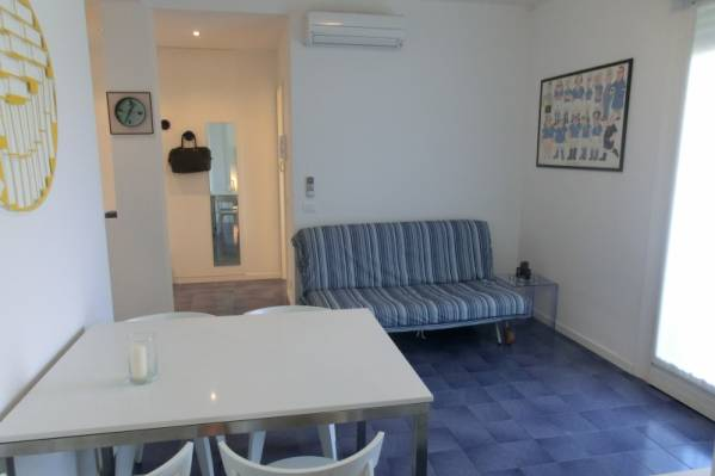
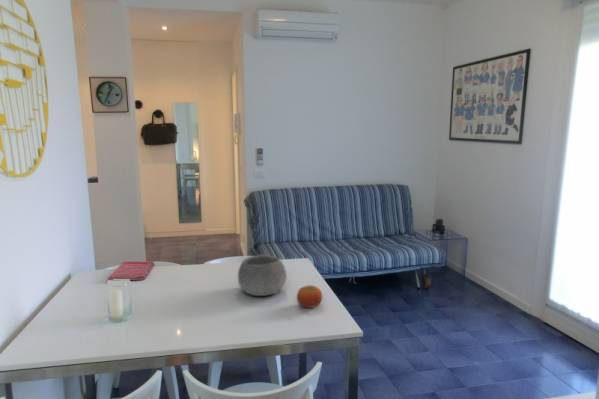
+ dish towel (132, 270)
+ bowl (262, 275)
+ fruit (309, 296)
